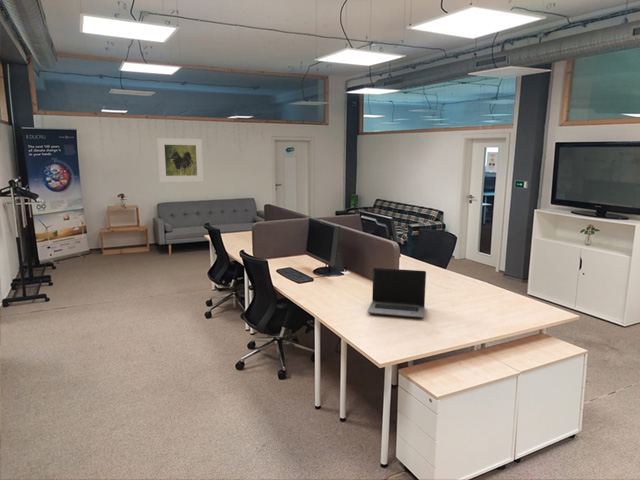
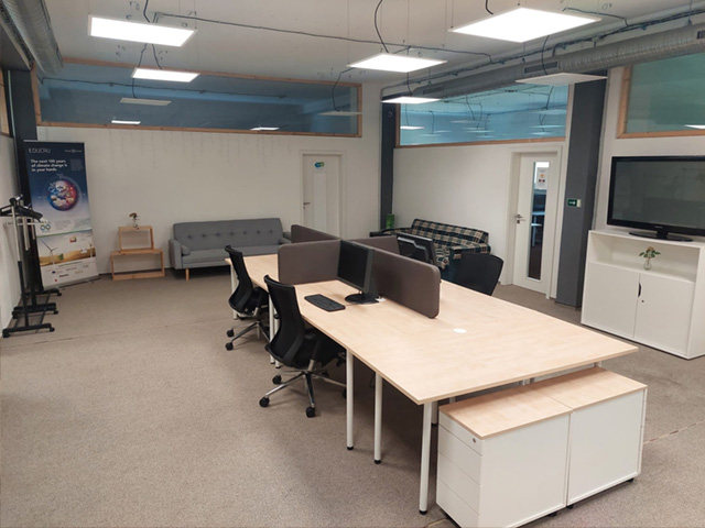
- laptop computer (397, 292)
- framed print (181, 160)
